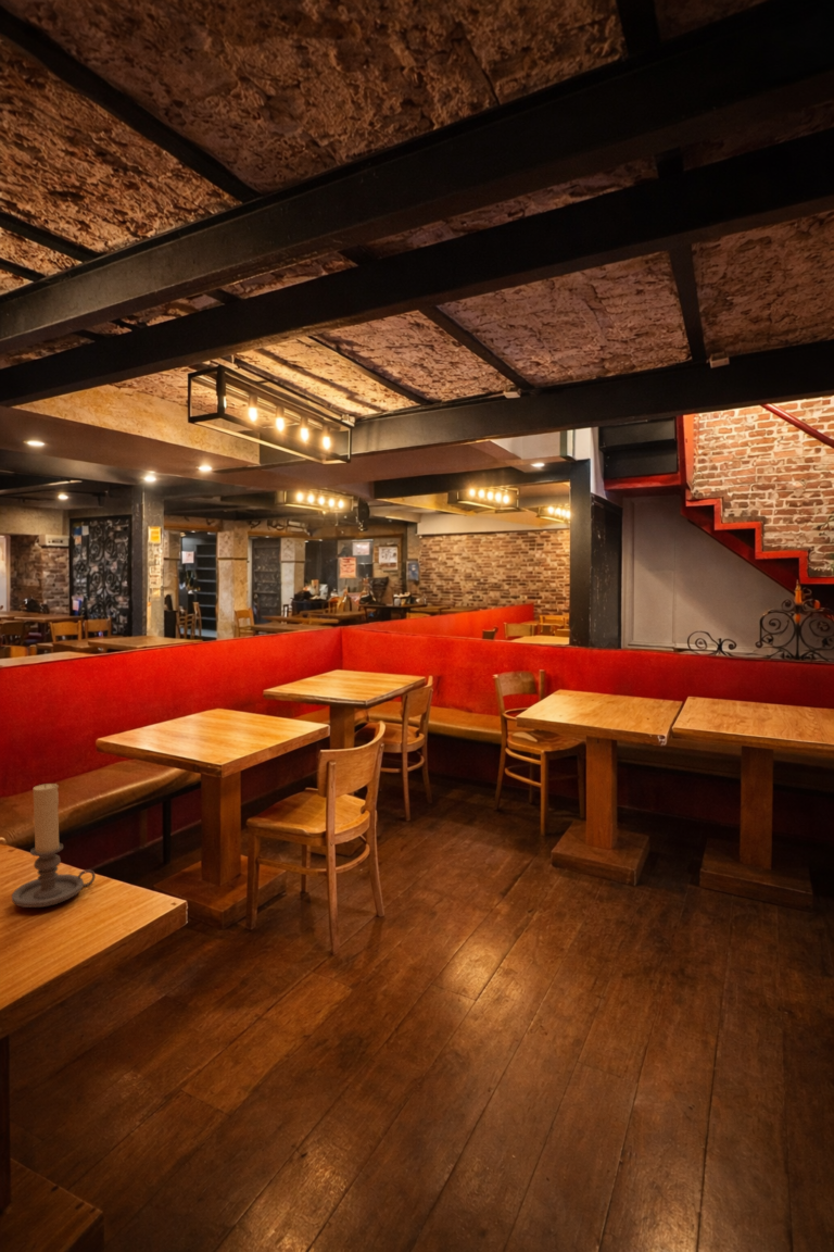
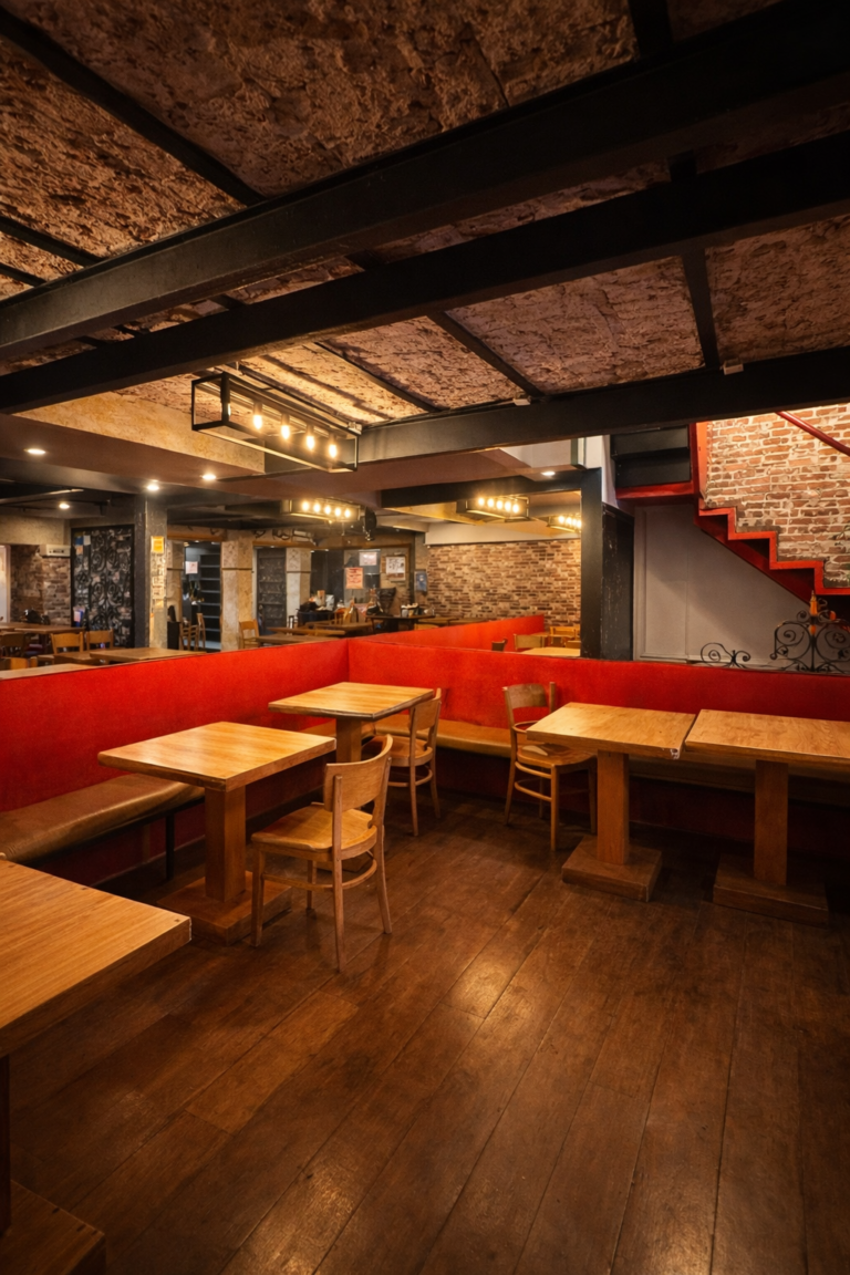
- candle holder (53, 839)
